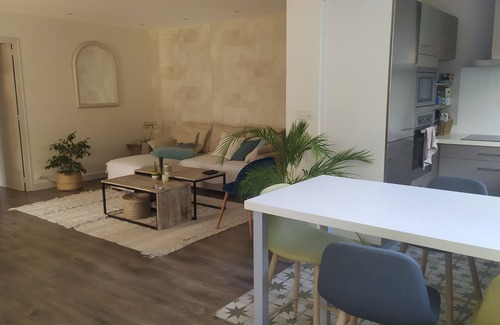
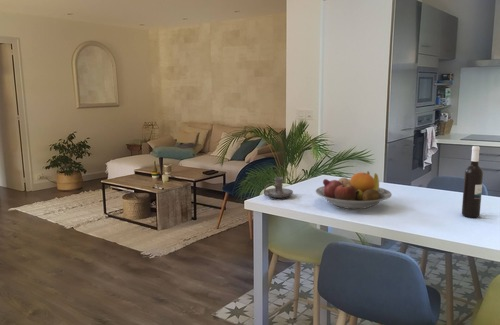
+ fruit bowl (352, 188)
+ wine bottle (473, 181)
+ candle holder (276, 187)
